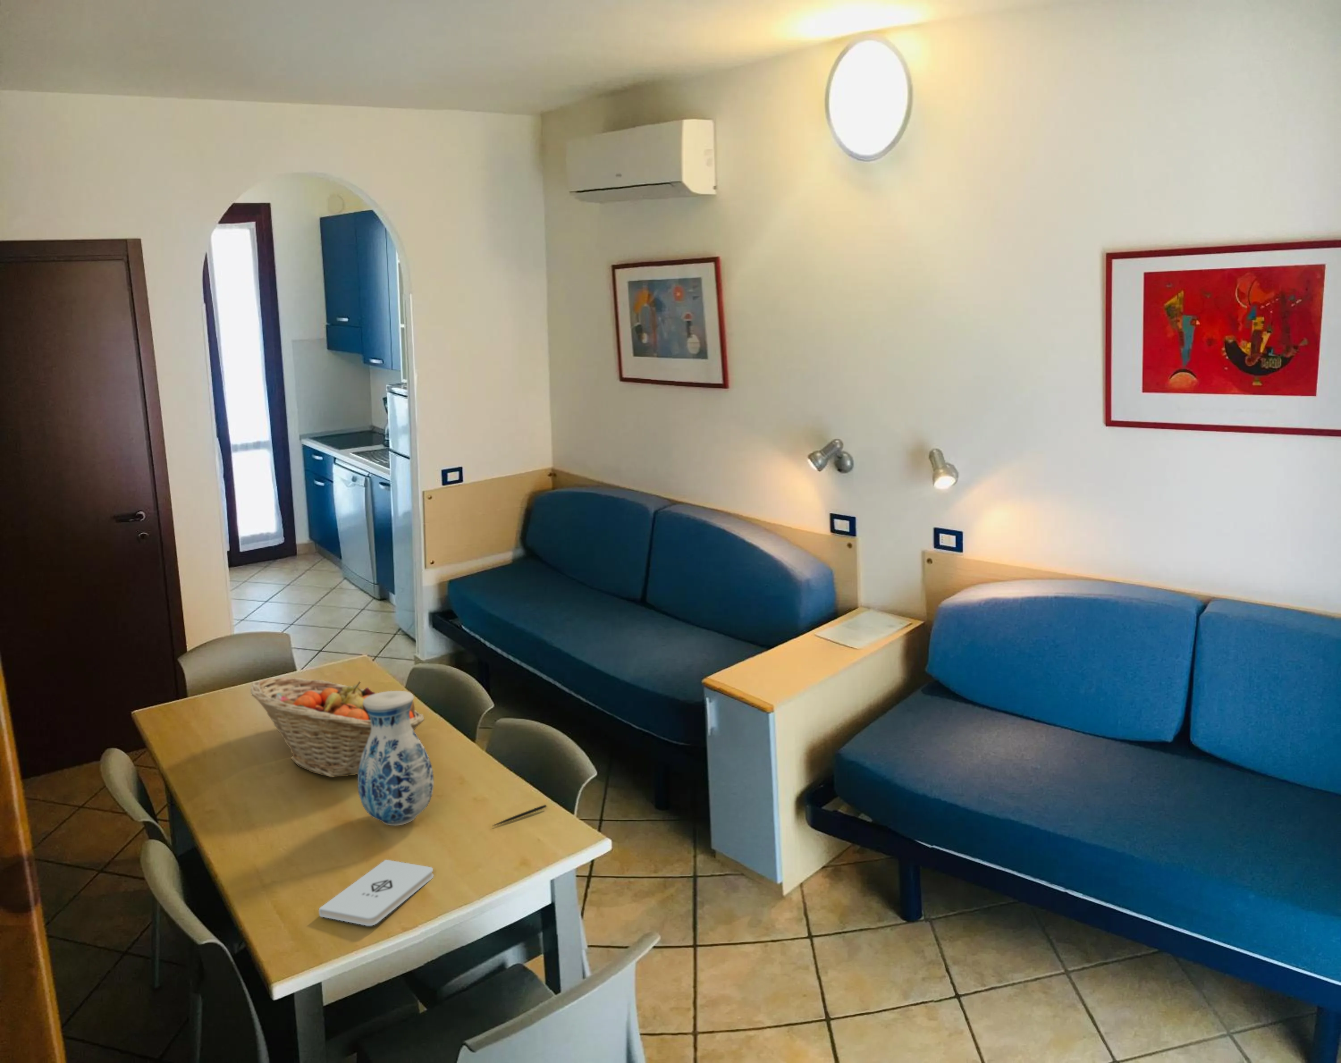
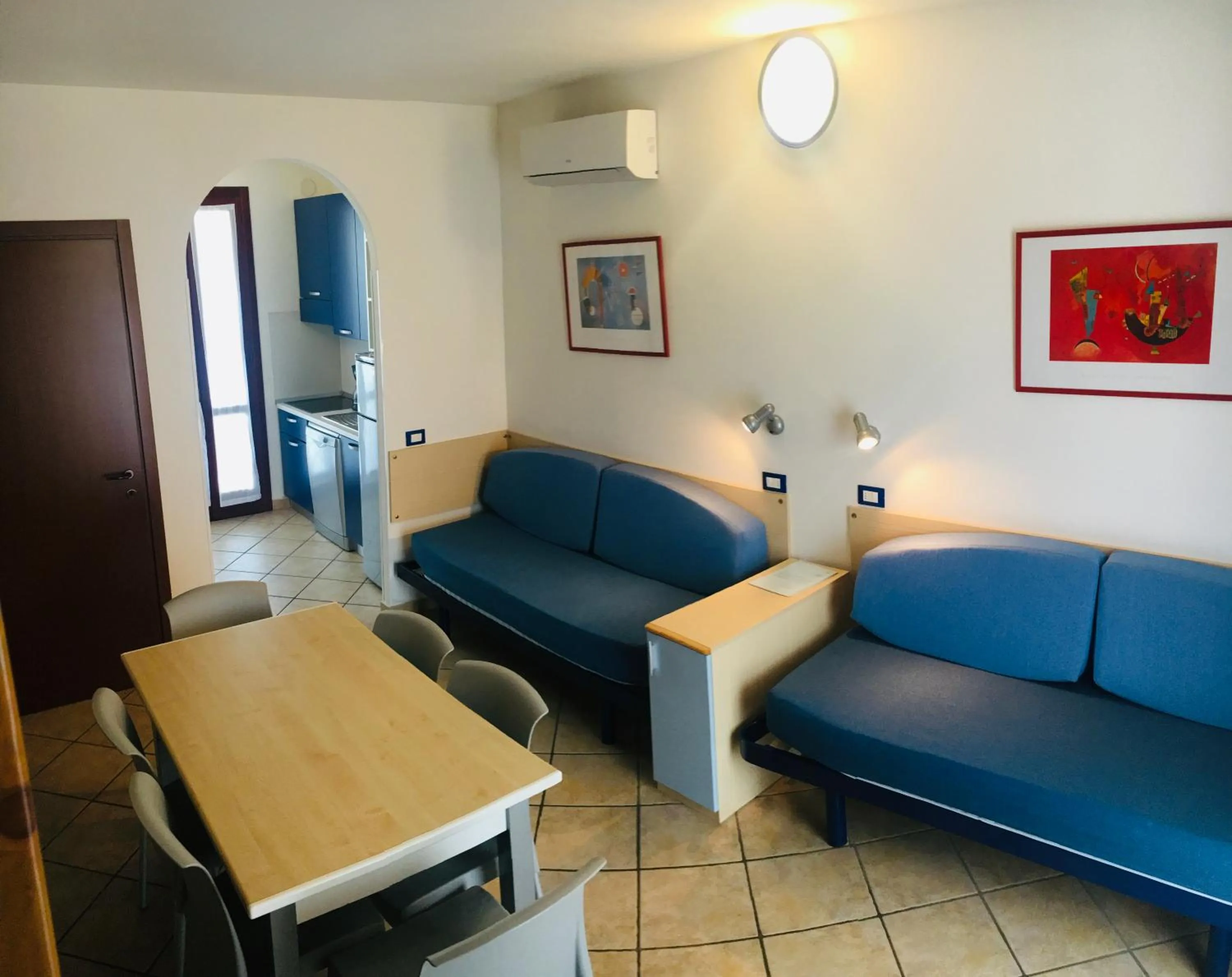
- fruit basket (339, 716)
- vase (394, 759)
- notepad (380, 891)
- pen (519, 815)
